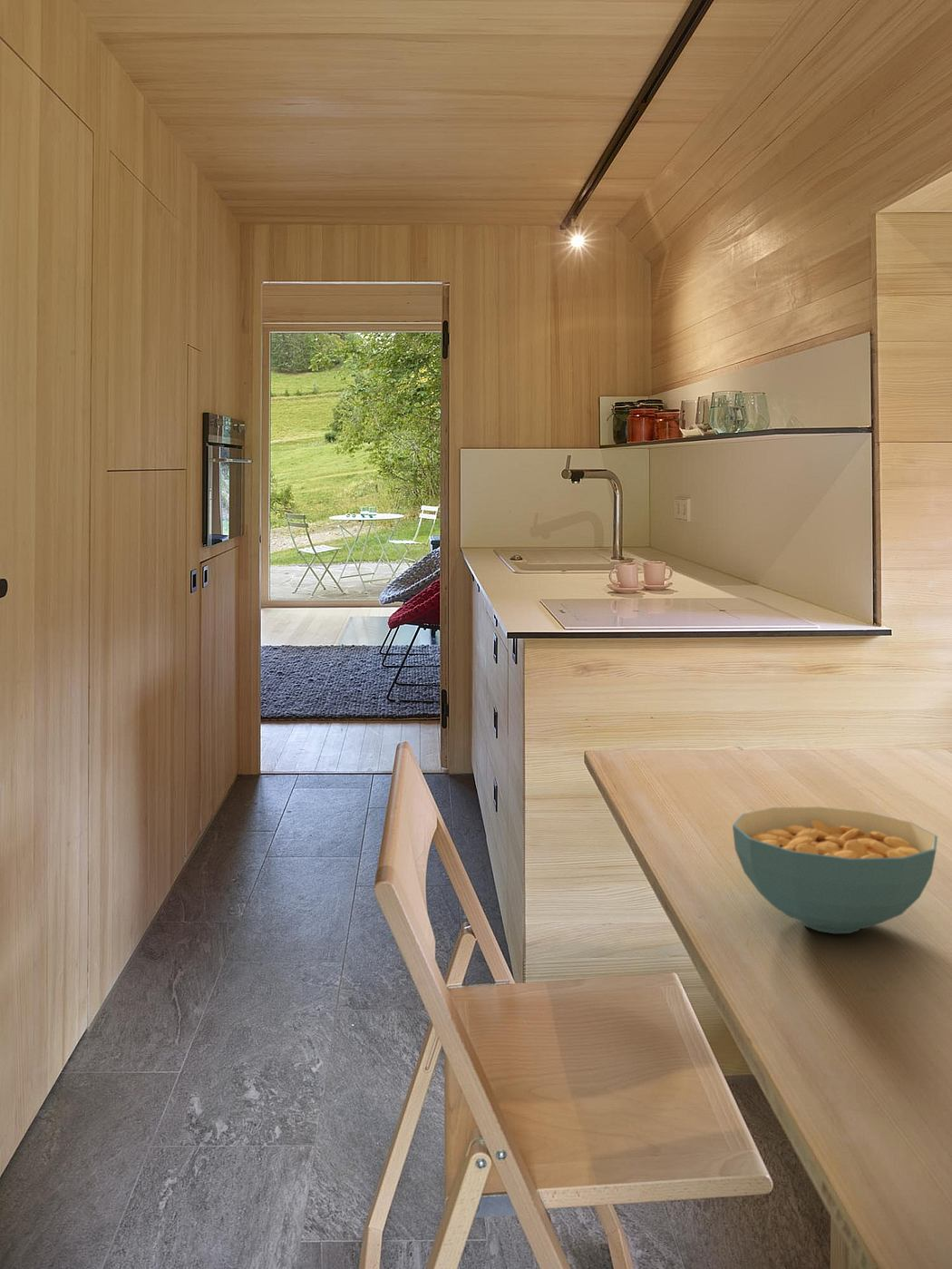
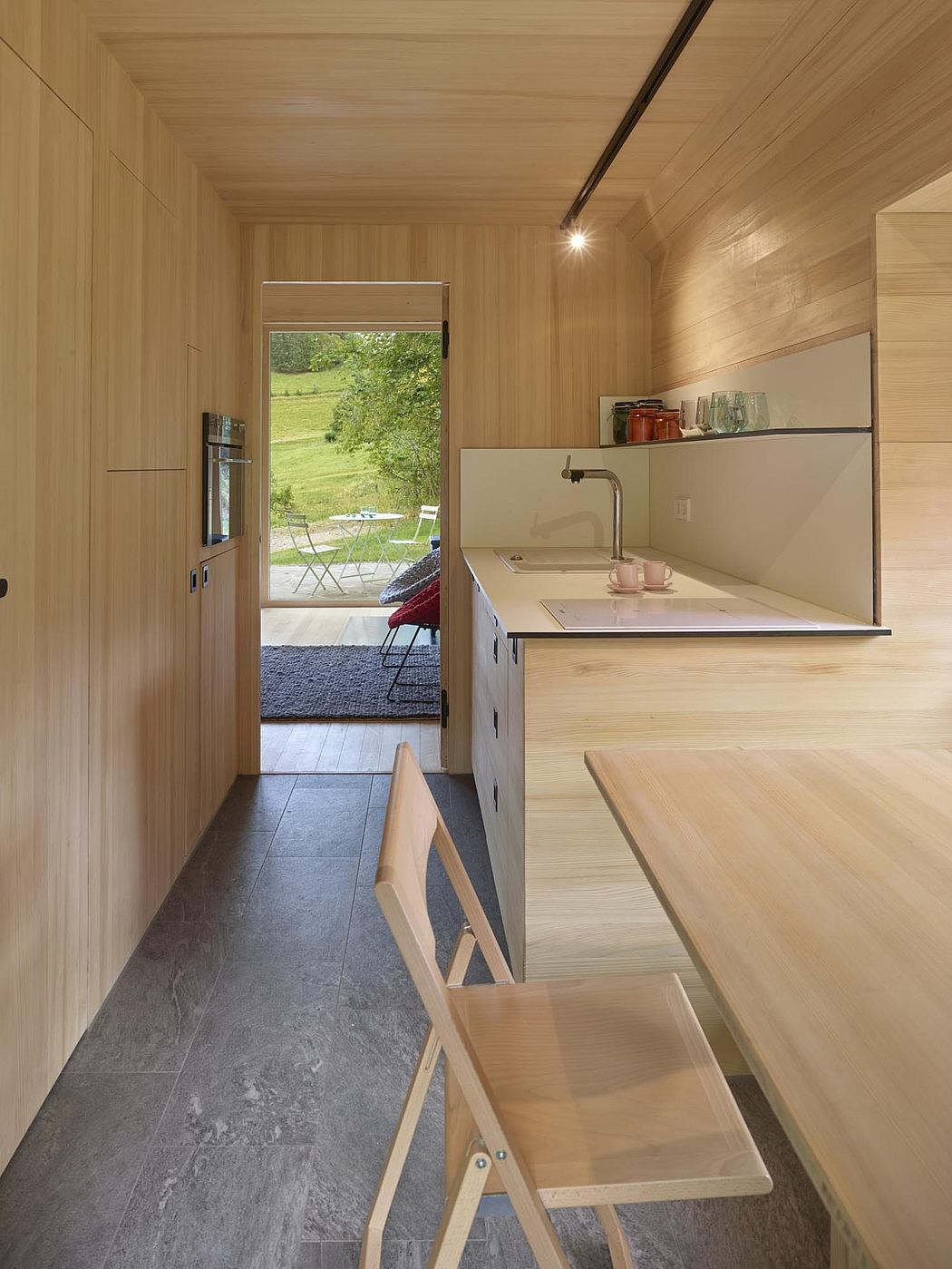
- cereal bowl (831, 876)
